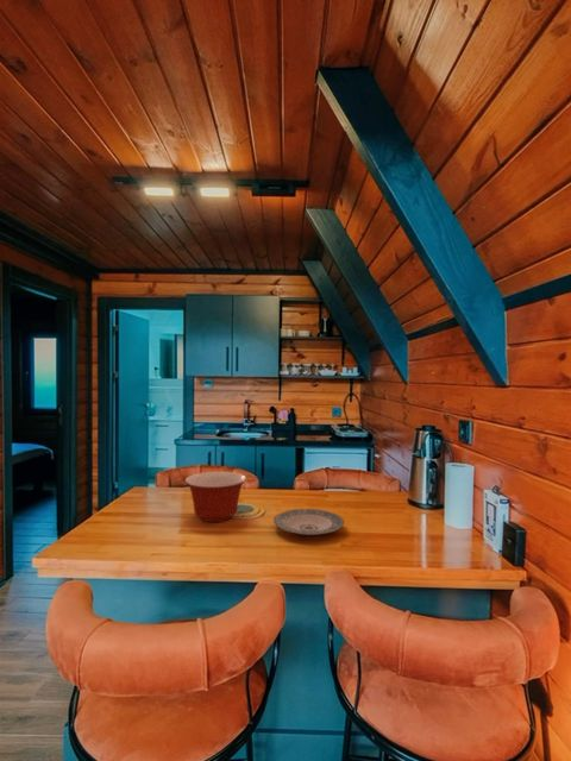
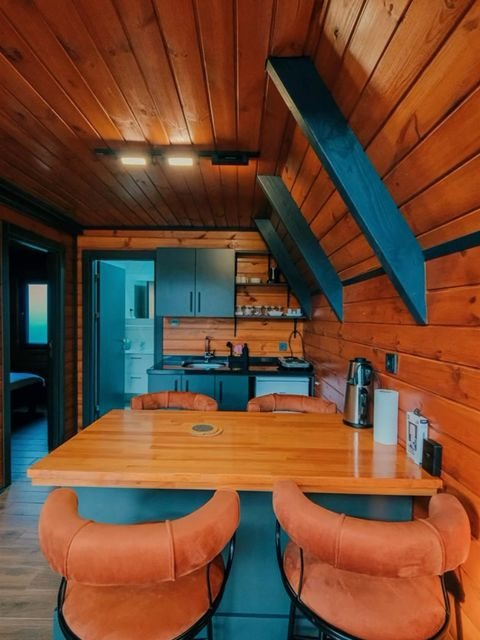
- mixing bowl (215, 497)
- plate (308, 524)
